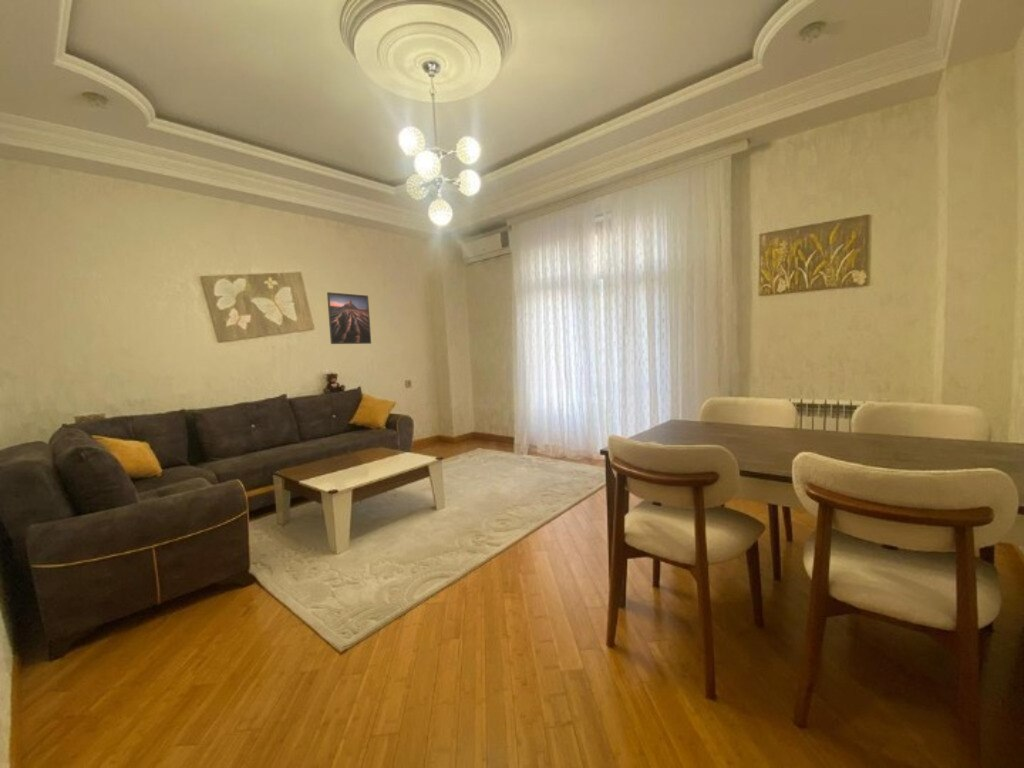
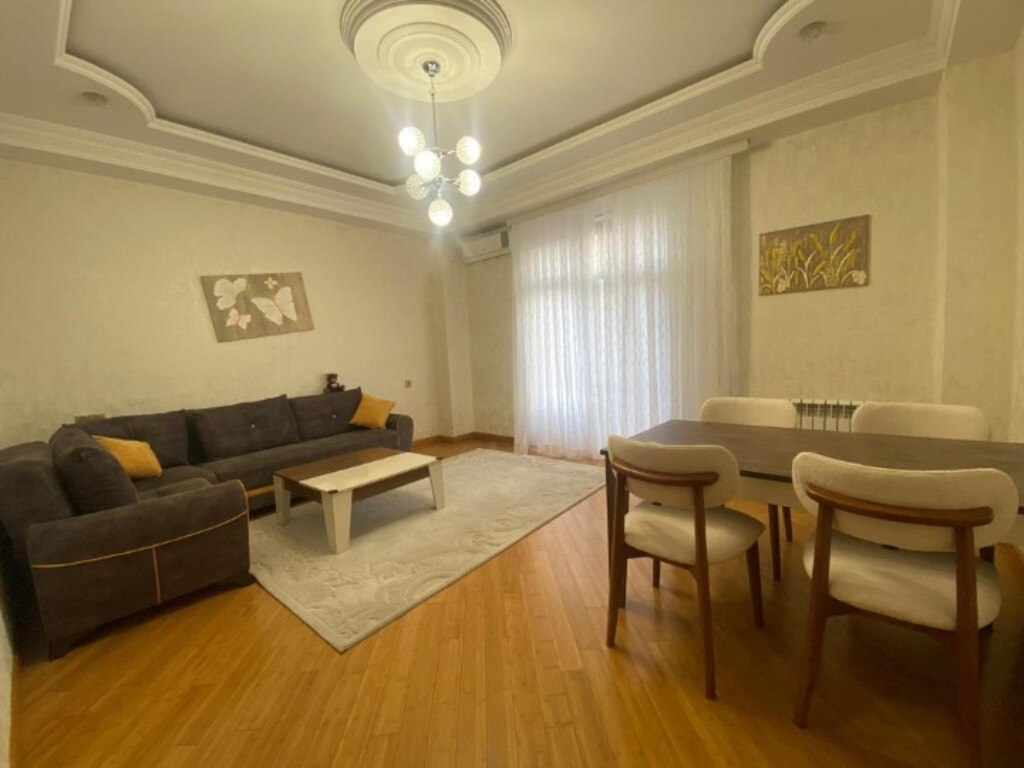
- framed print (350, 319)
